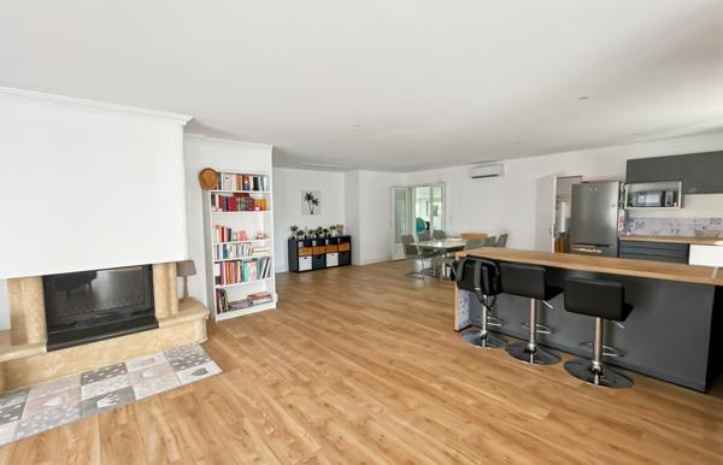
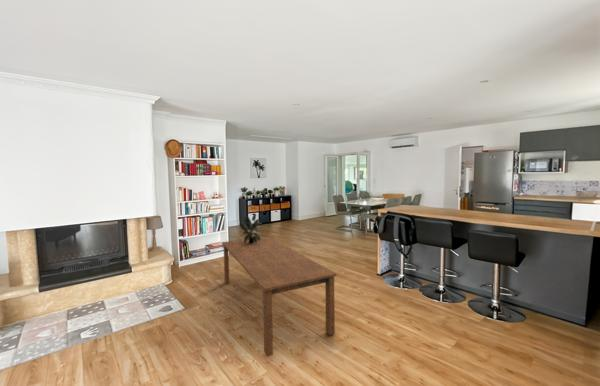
+ potted plant (252, 228)
+ dining table (268, 279)
